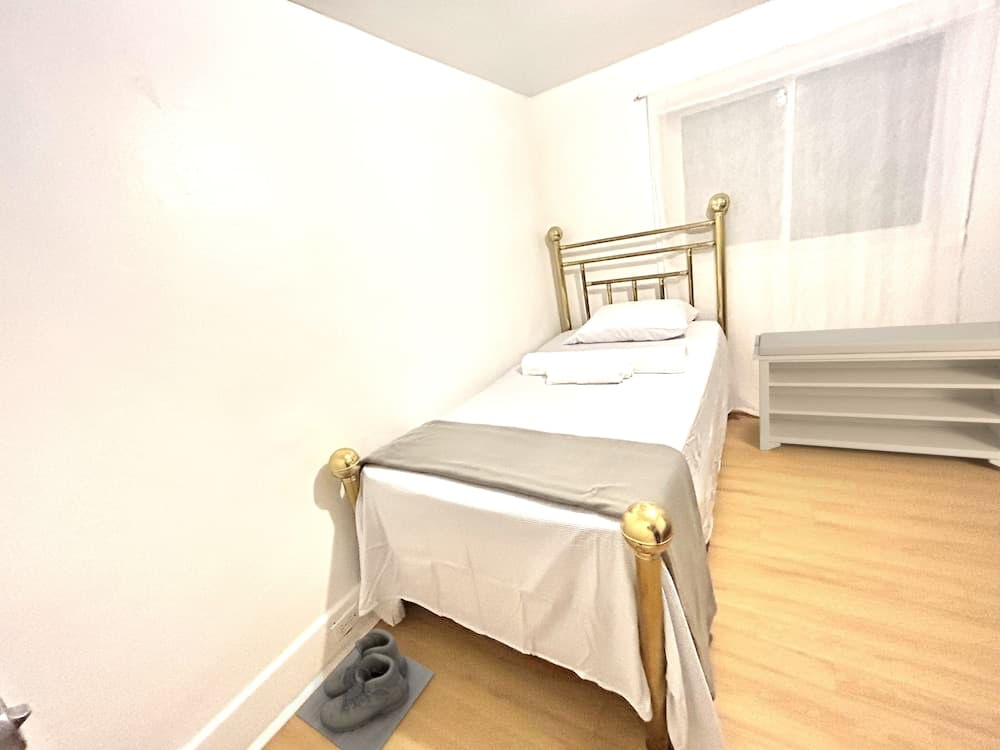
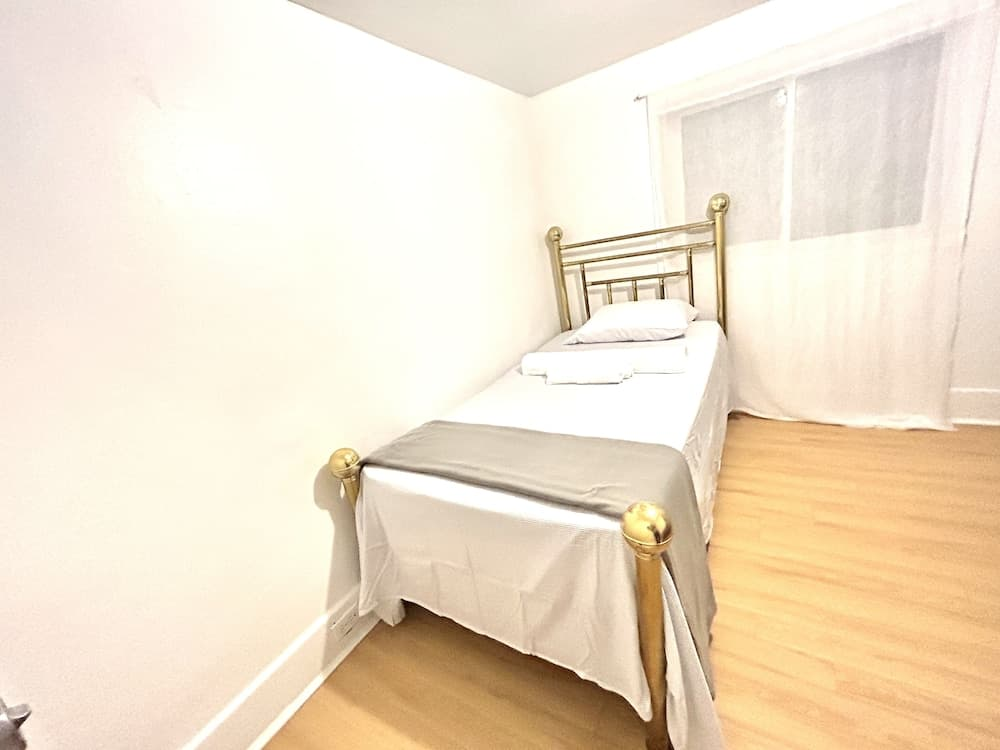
- bench (871, 391)
- boots (359, 672)
